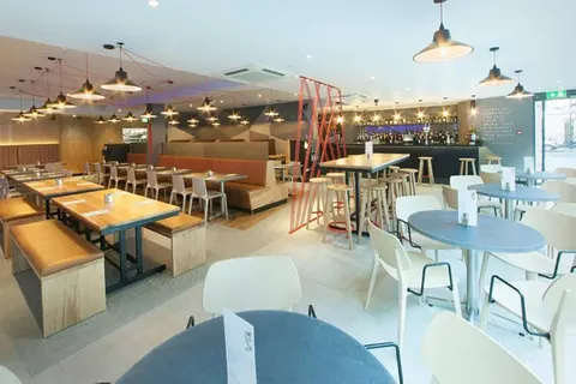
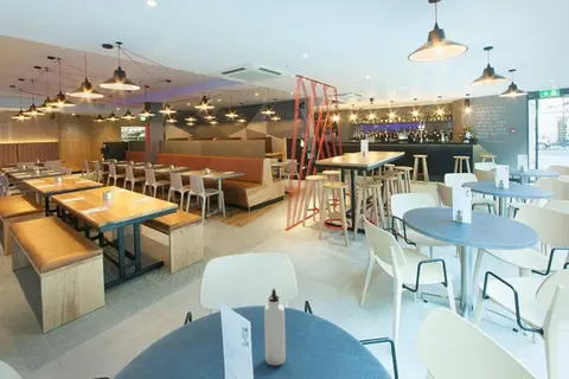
+ water bottle (274, 325)
